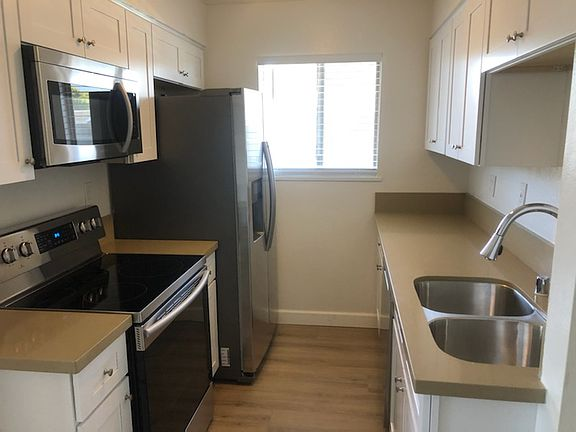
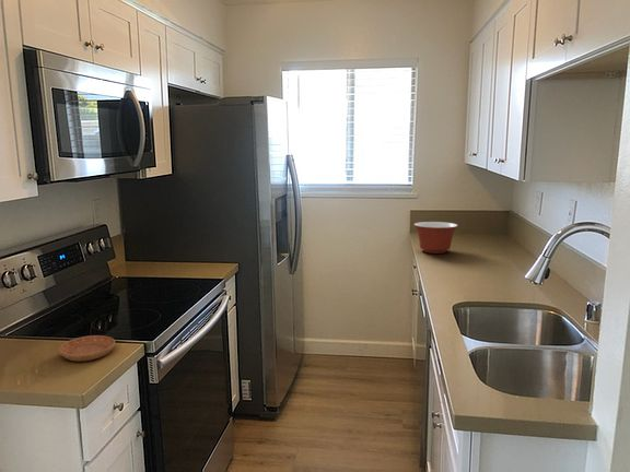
+ saucer (88, 349)
+ mixing bowl (434, 237)
